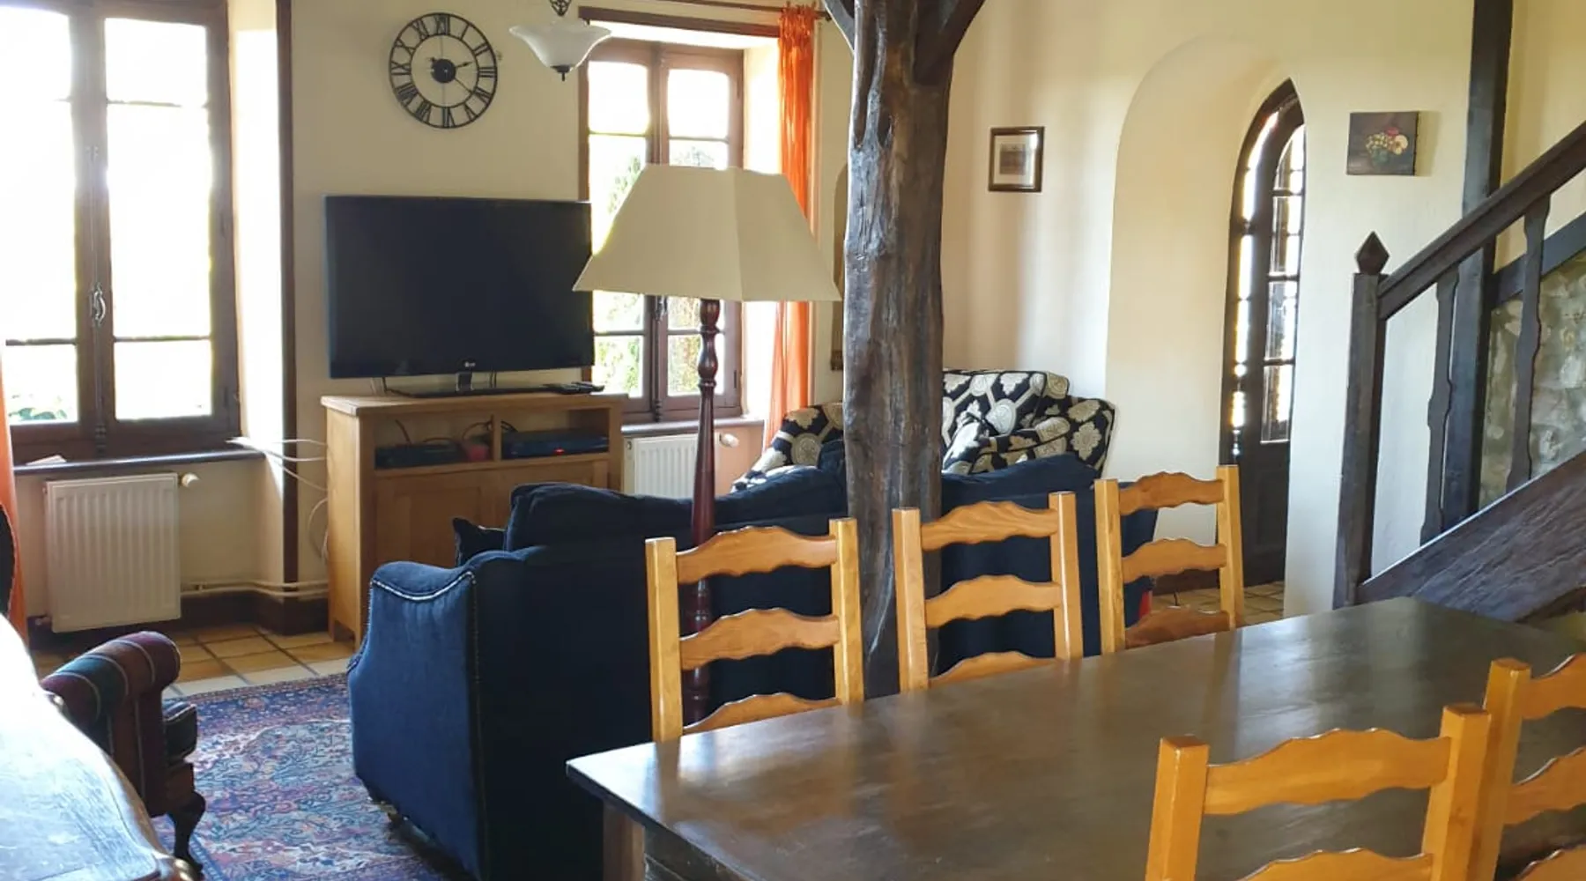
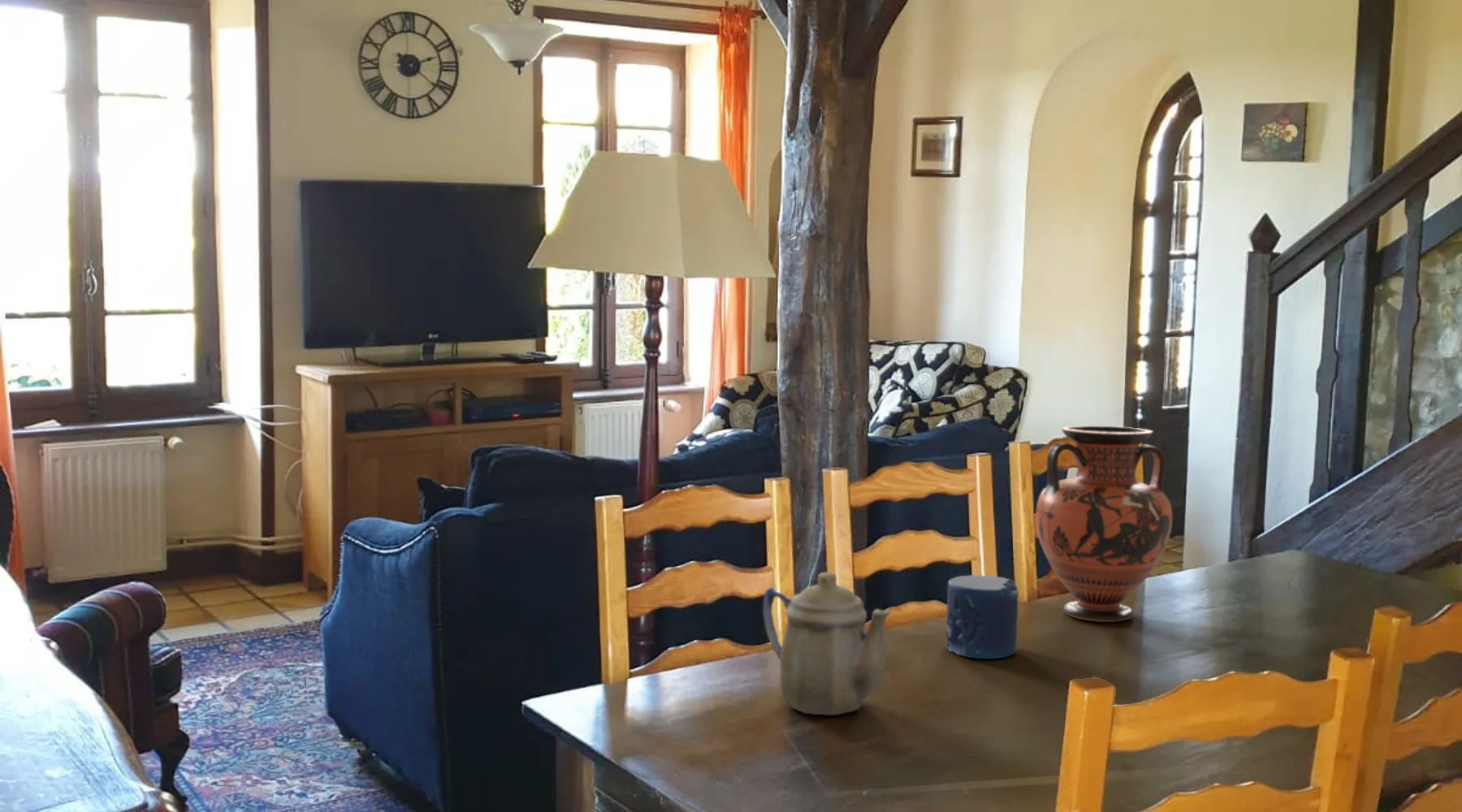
+ candle (981, 615)
+ vase (1103, 522)
+ teapot (825, 639)
